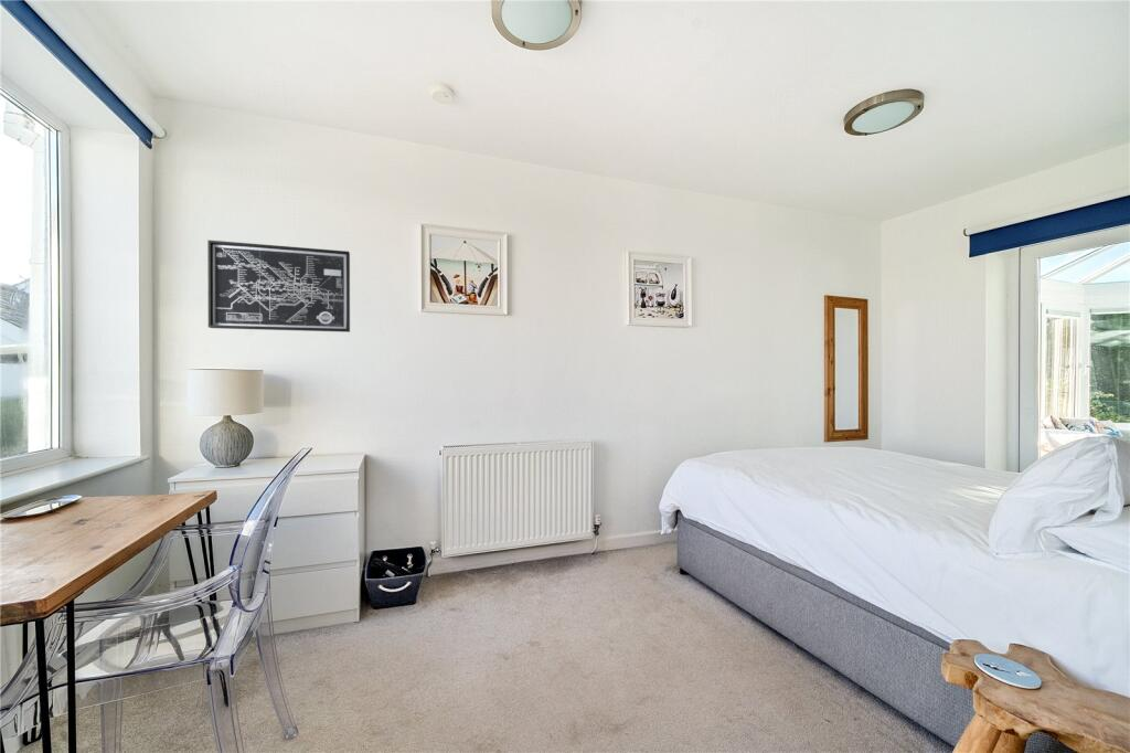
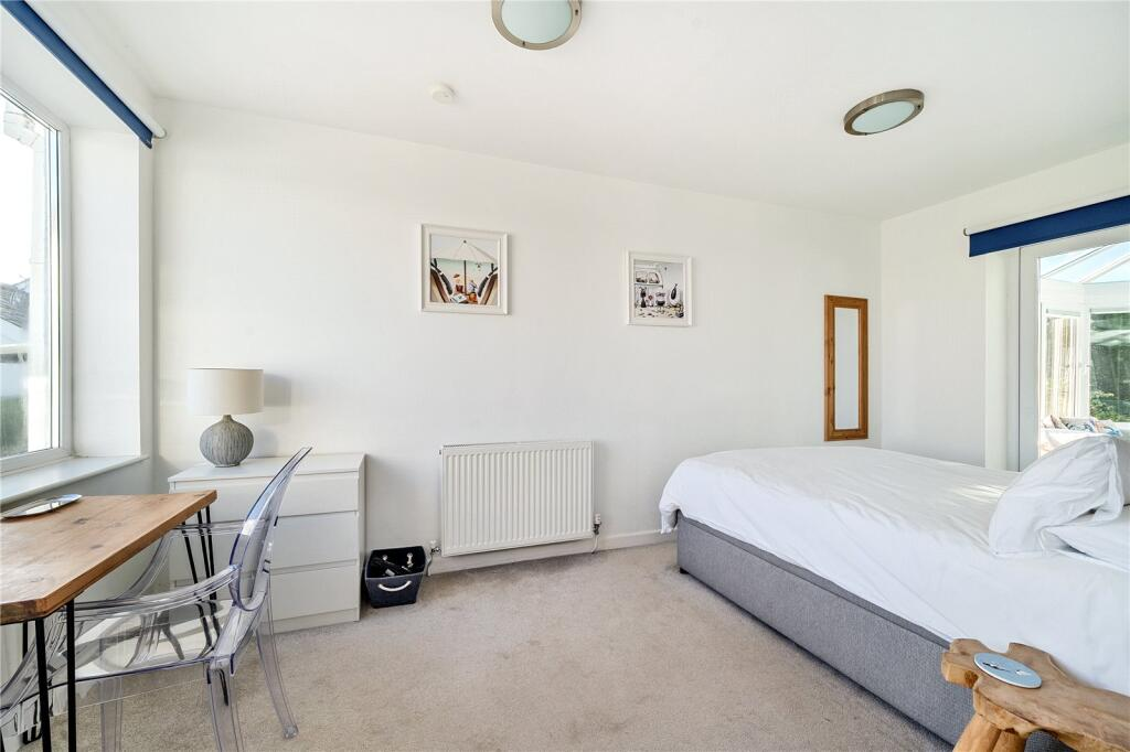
- wall art (282, 288)
